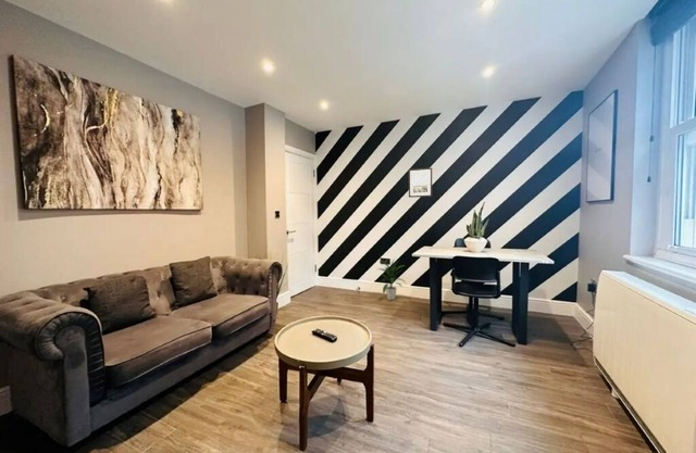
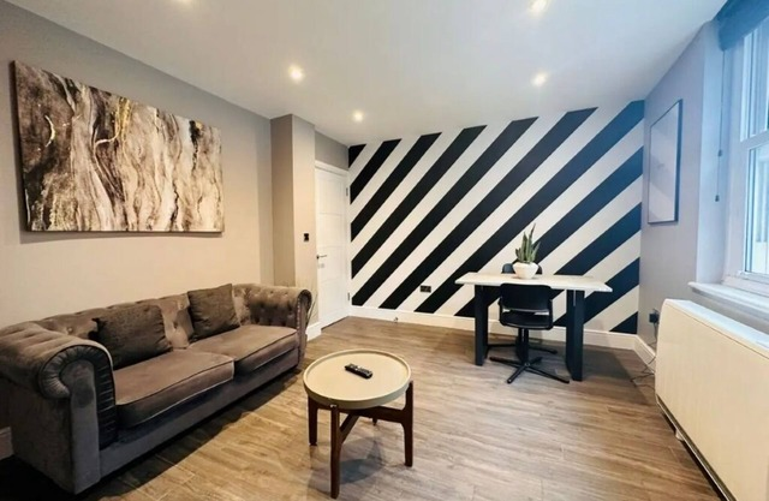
- wall art (420, 183)
- indoor plant (390, 278)
